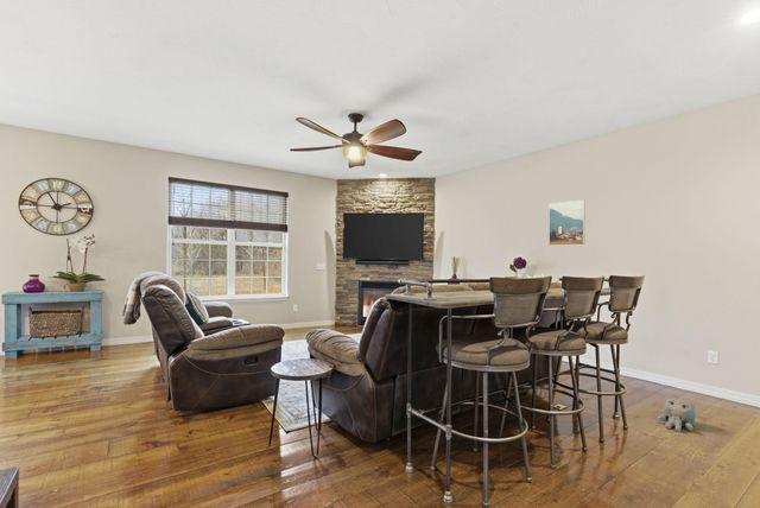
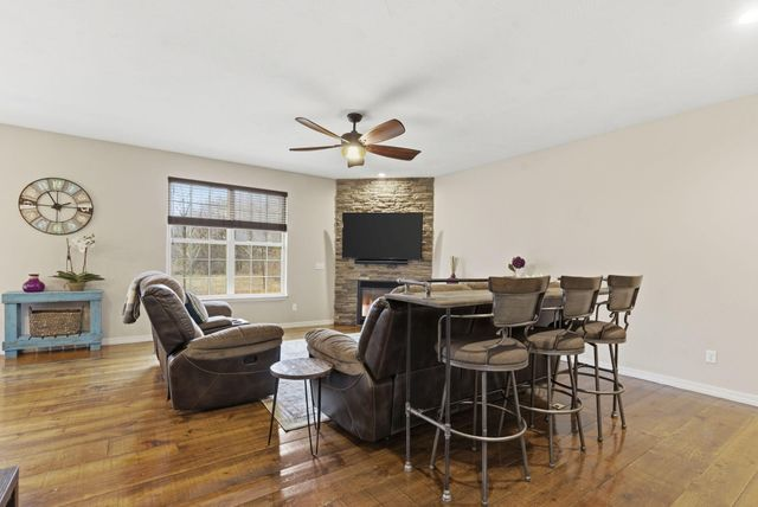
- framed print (565, 223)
- plush toy (677, 413)
